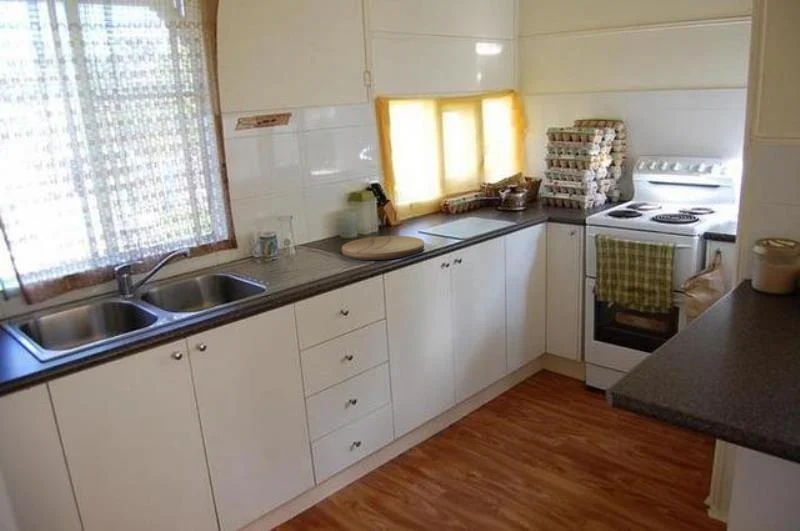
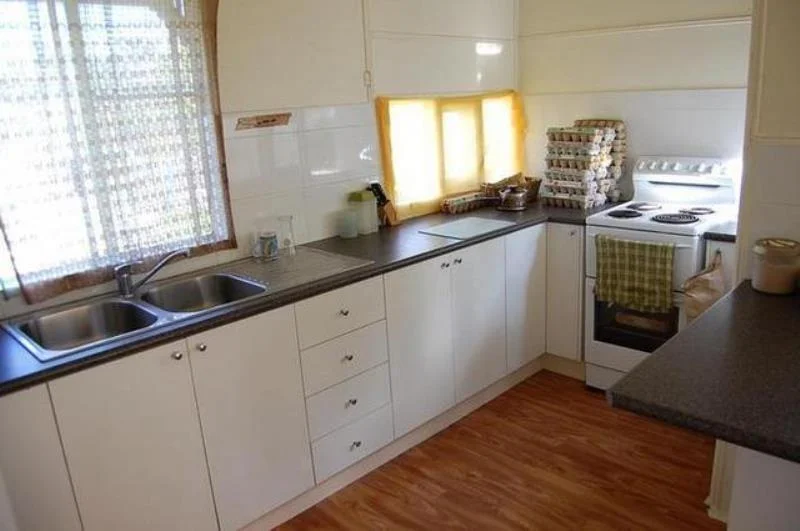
- cutting board (383, 247)
